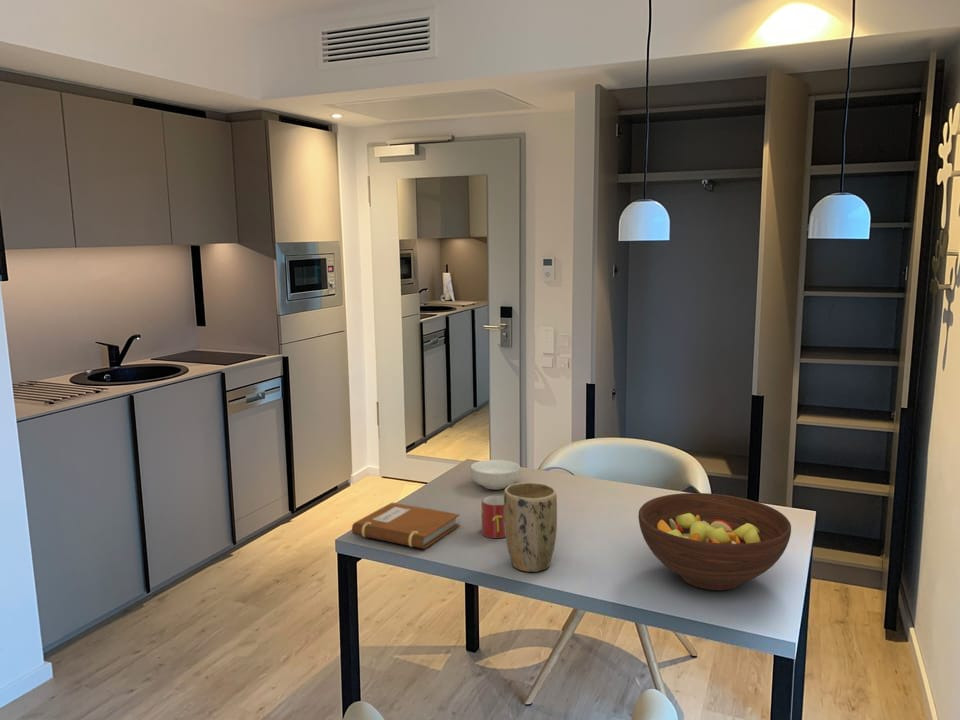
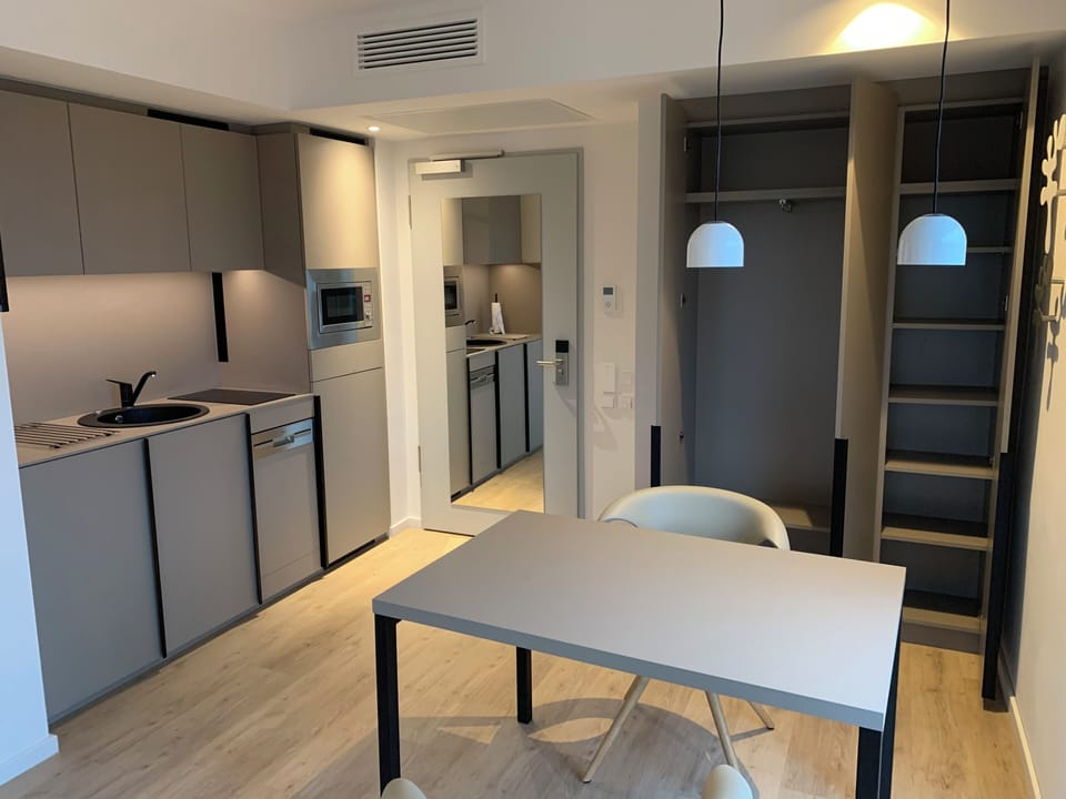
- mug (502, 516)
- notebook (404, 524)
- fruit bowl (711, 548)
- plant pot (530, 527)
- cereal bowl (495, 475)
